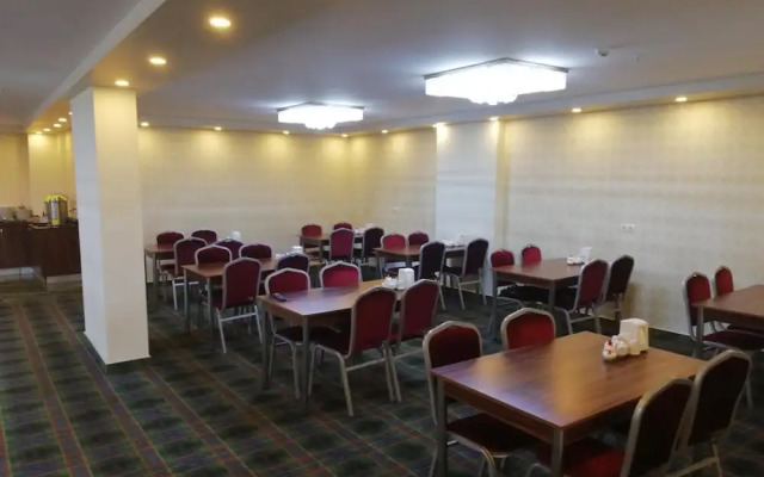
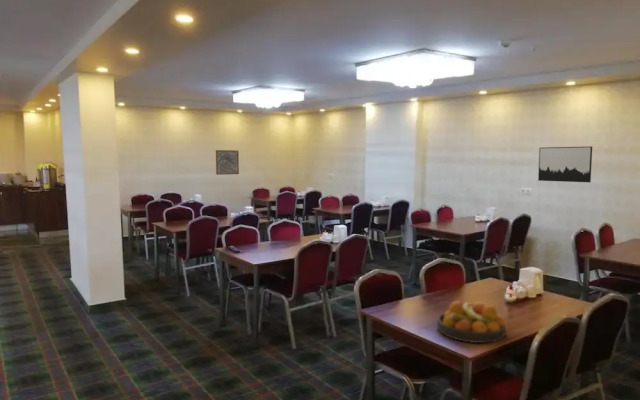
+ wall art (227, 162)
+ fruit bowl (470, 316)
+ wall art (564, 164)
